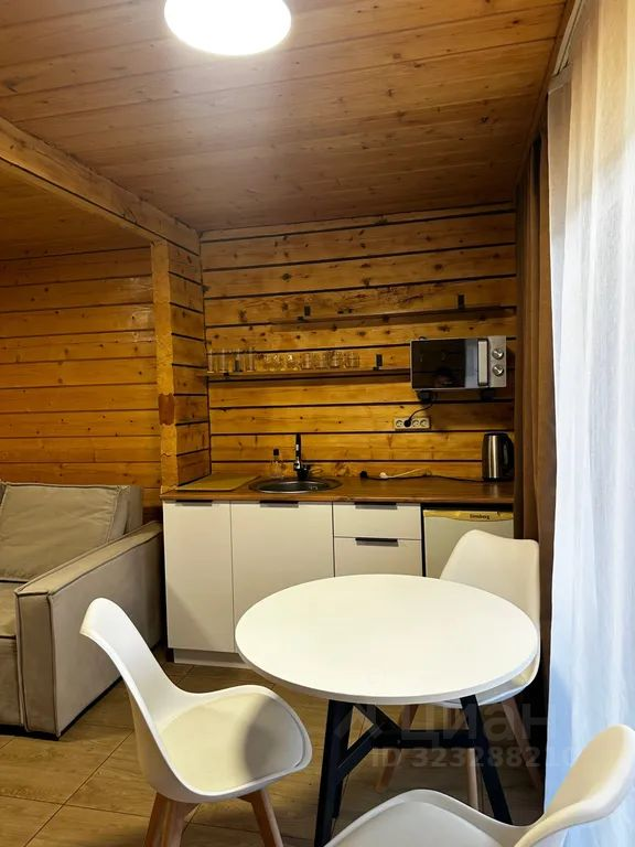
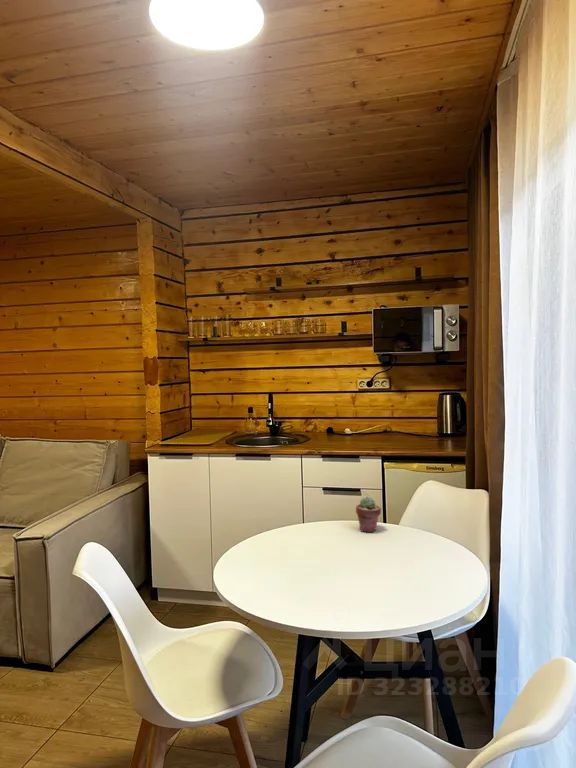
+ potted succulent (368, 513)
